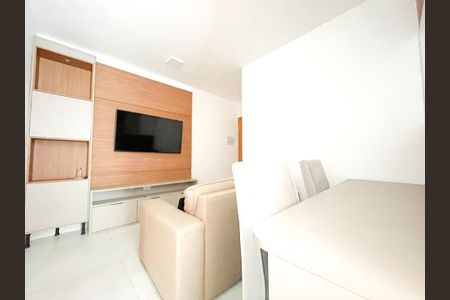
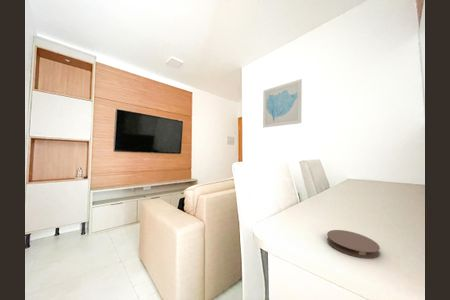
+ wall art (280, 105)
+ coaster (351, 242)
